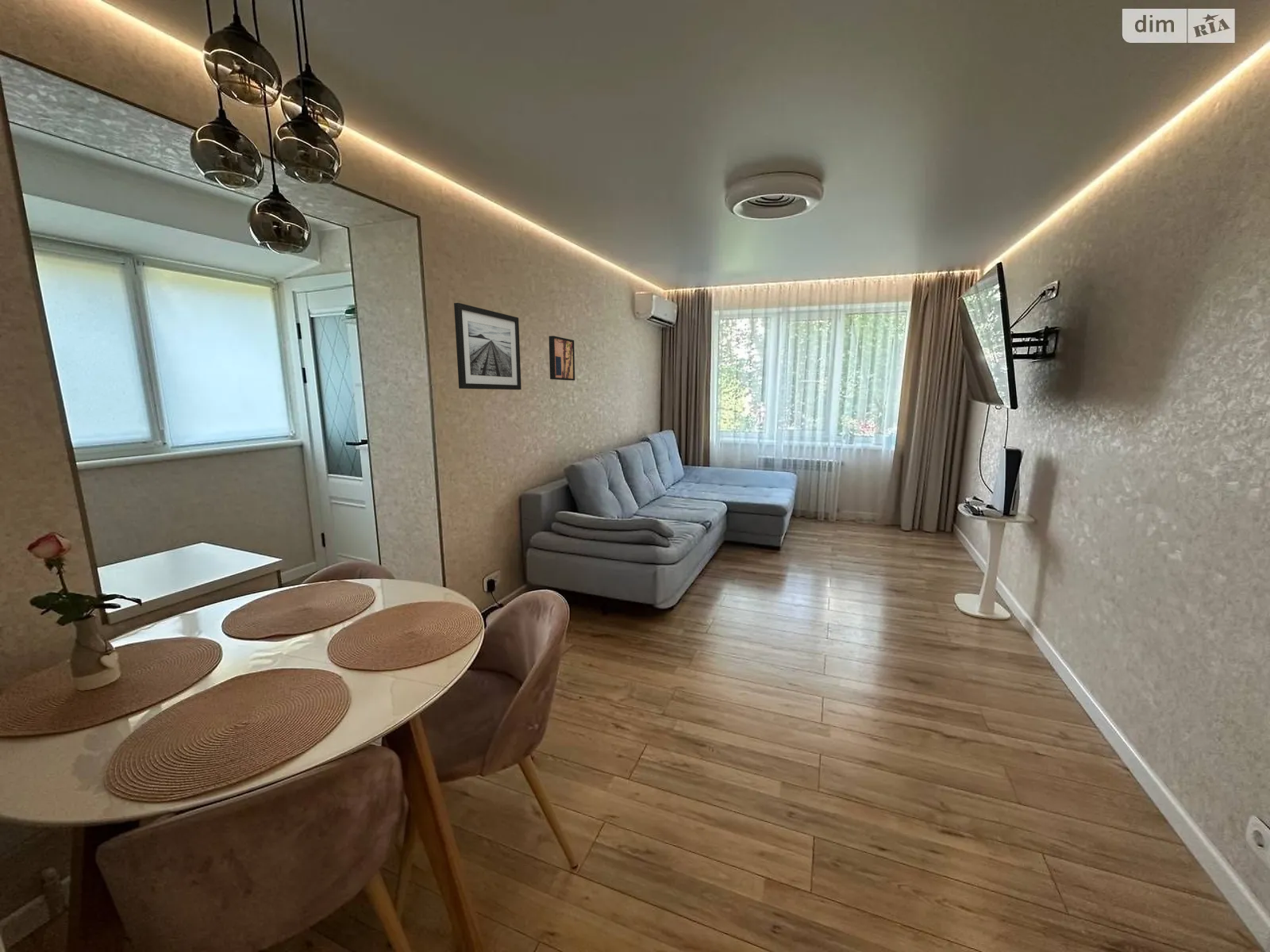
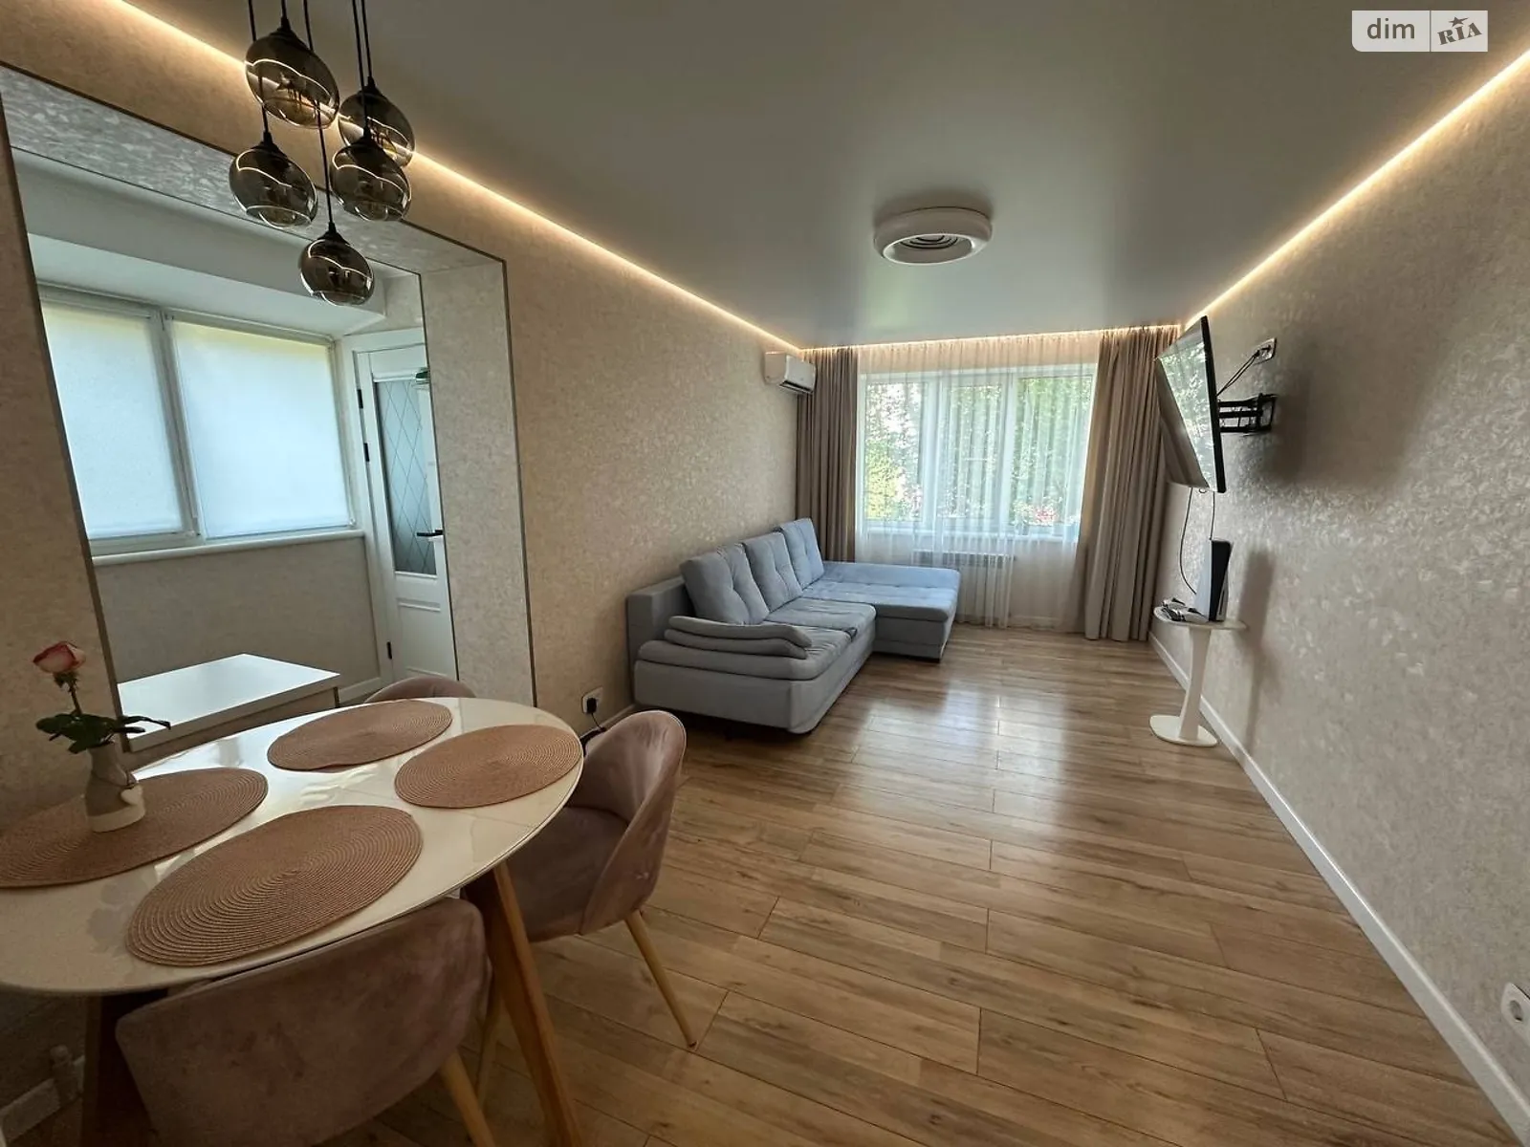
- wall art (562, 359)
- wall art (491, 350)
